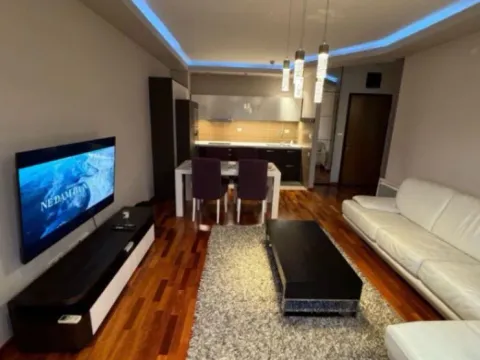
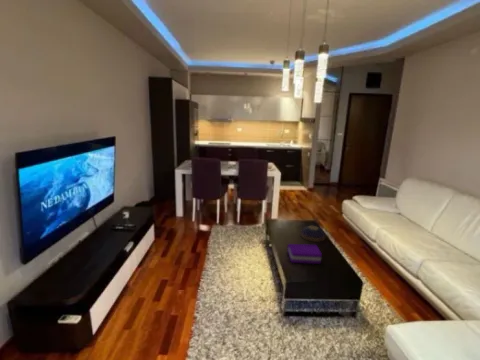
+ decorative bowl (313, 231)
+ book (303, 252)
